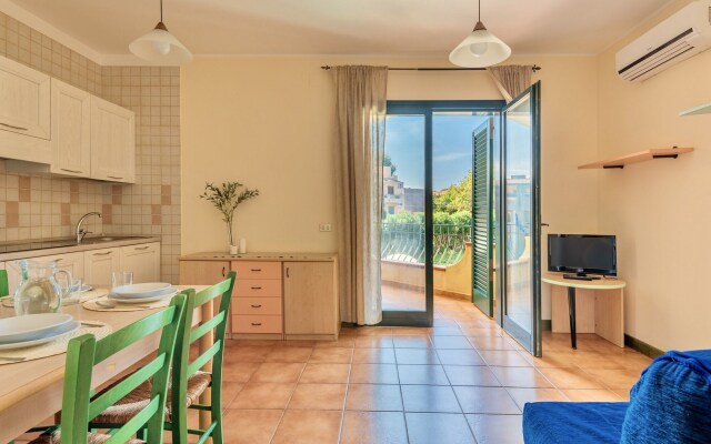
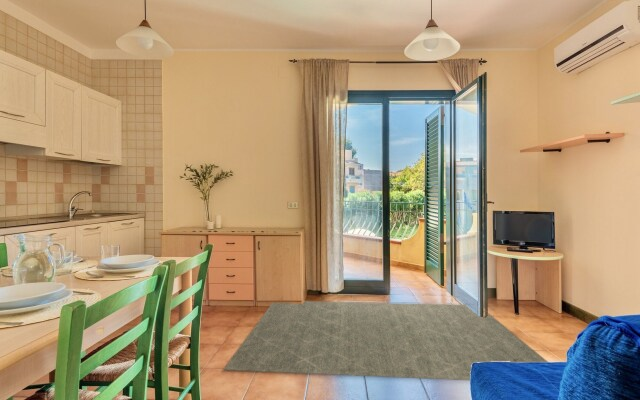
+ rug (379, 330)
